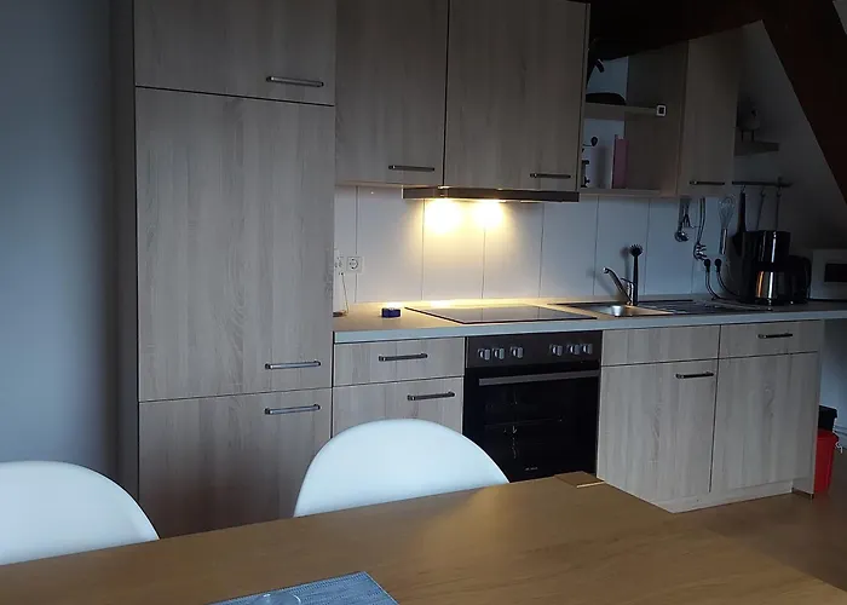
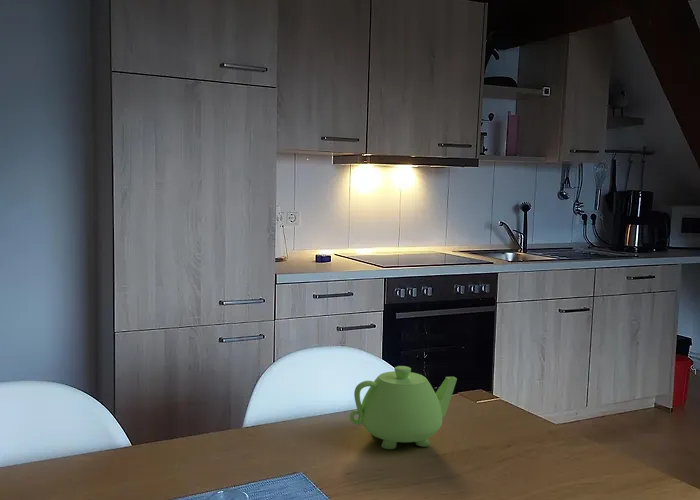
+ teapot (403, 402)
